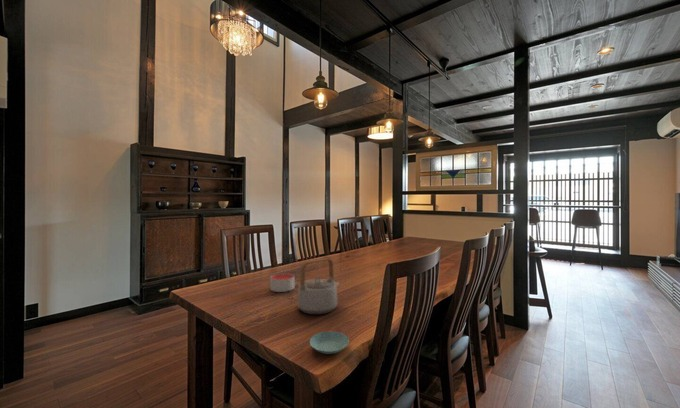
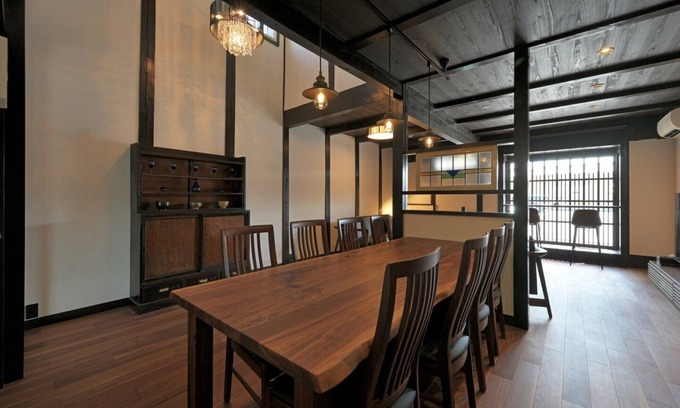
- teapot (320, 283)
- candle (282, 281)
- saucer (329, 344)
